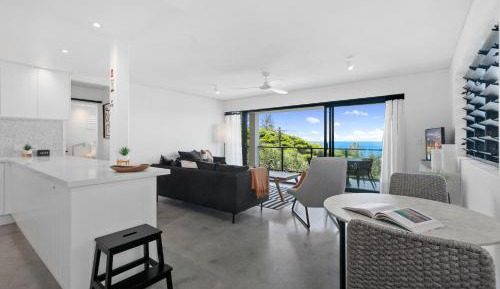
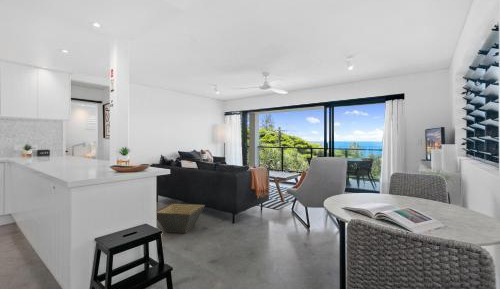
+ basket (180, 218)
